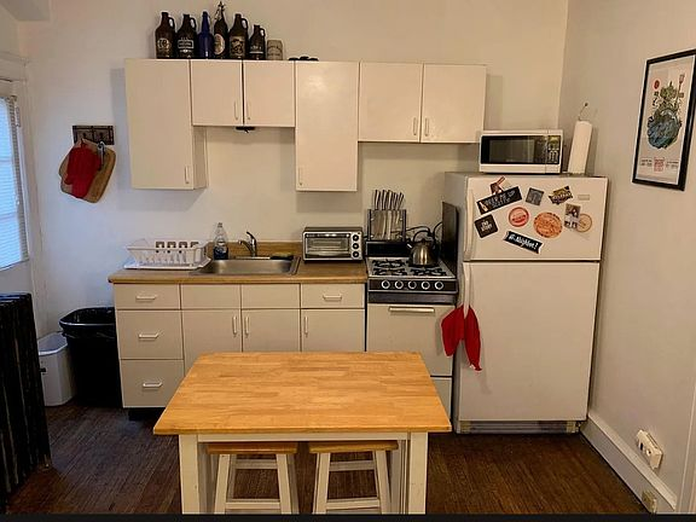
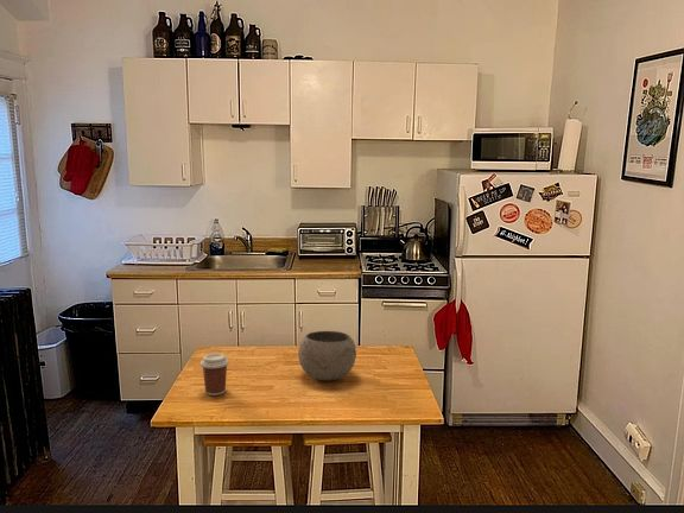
+ bowl (327, 355)
+ coffee cup (215, 374)
